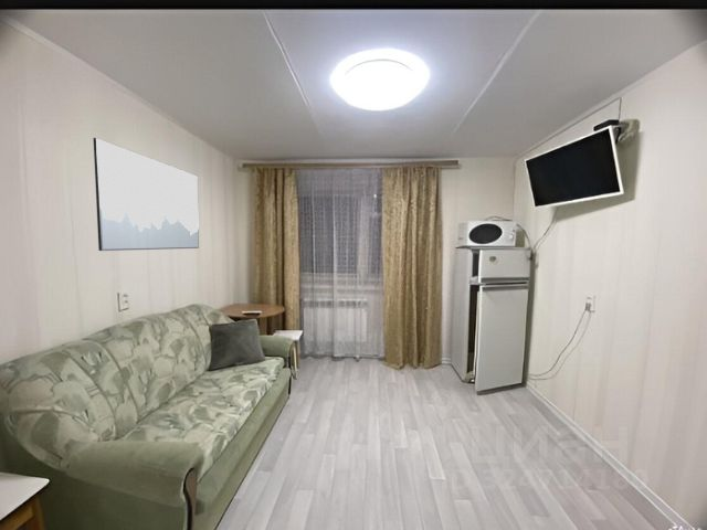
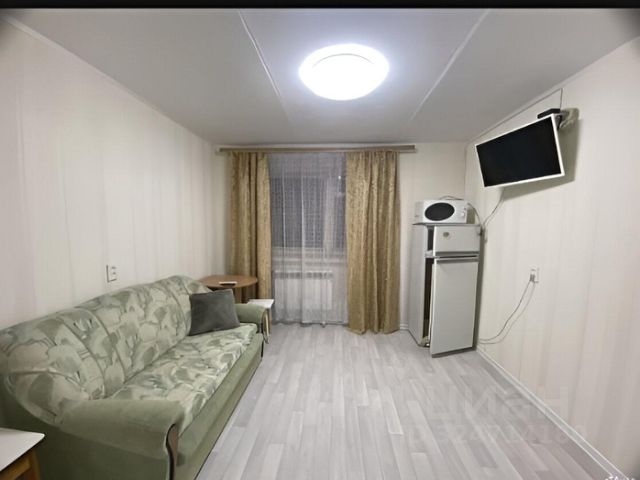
- wall art (158, 205)
